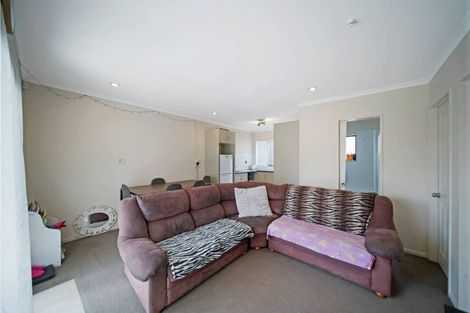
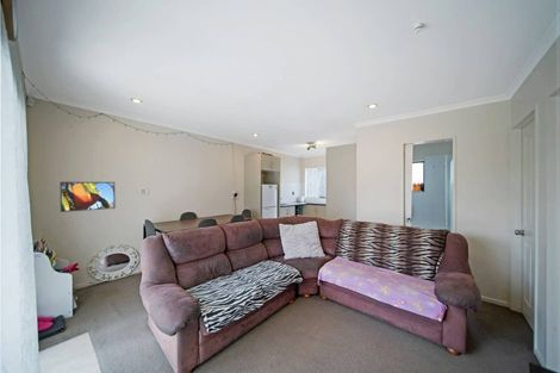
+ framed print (89, 195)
